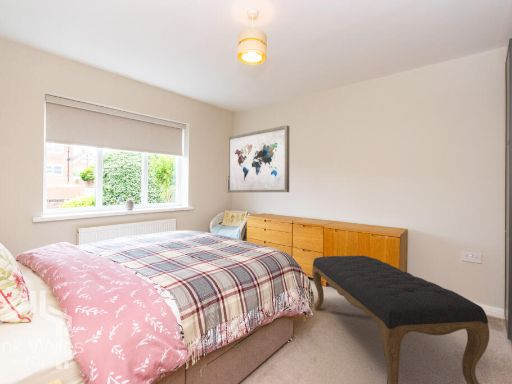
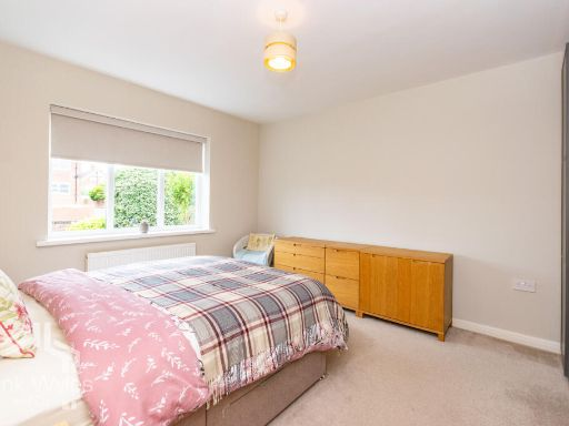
- bench (375, 307)
- wall art (255, 162)
